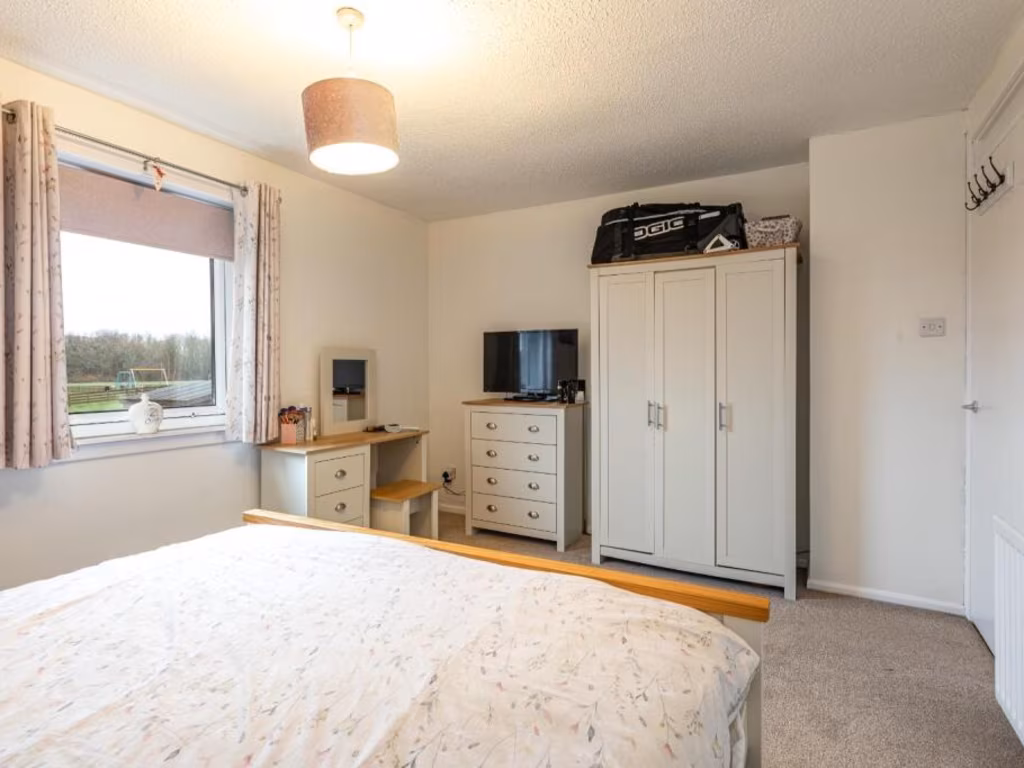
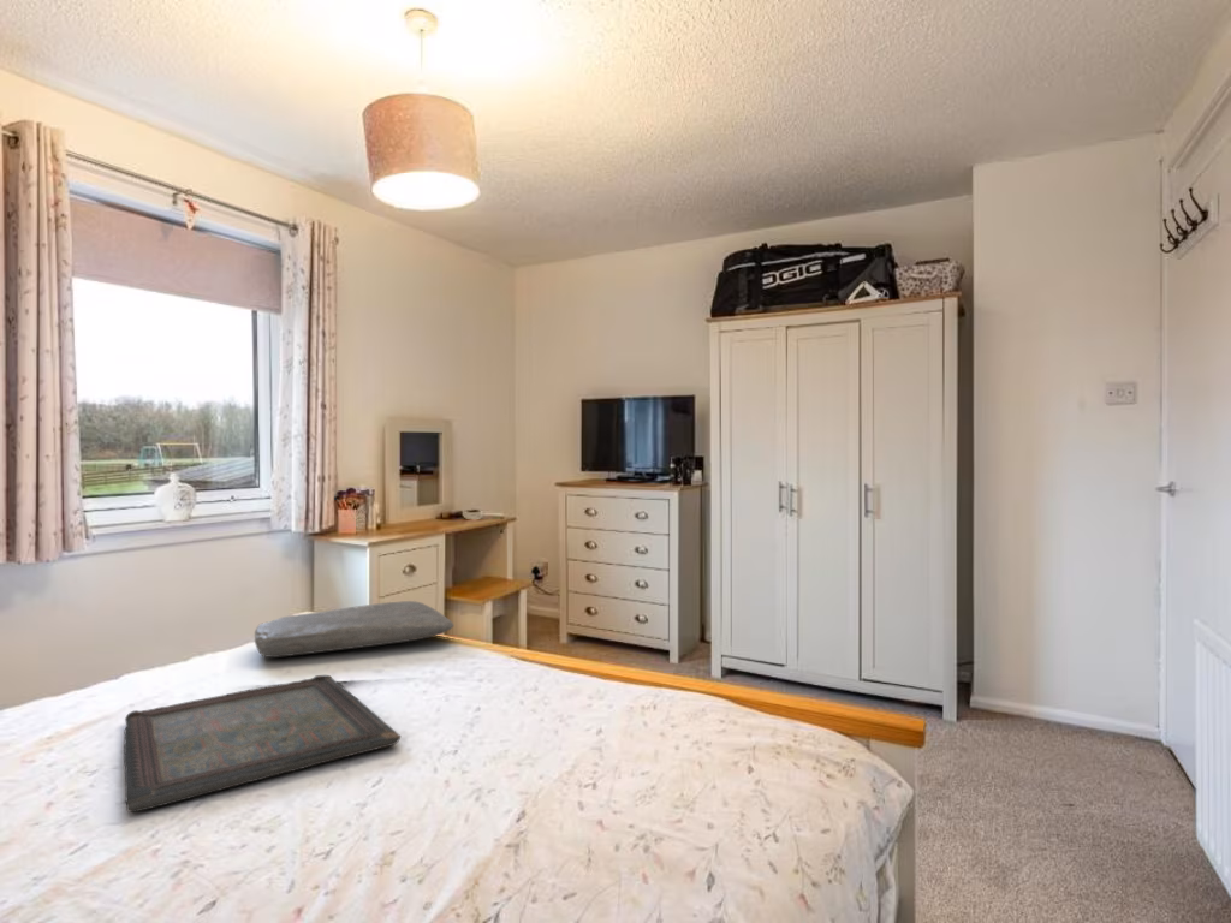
+ pillow (357, 629)
+ serving tray (256, 727)
